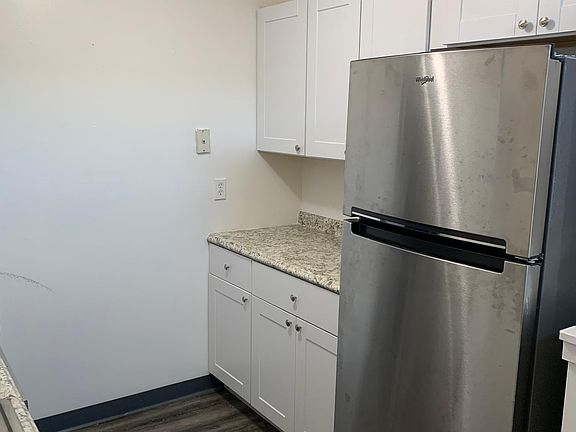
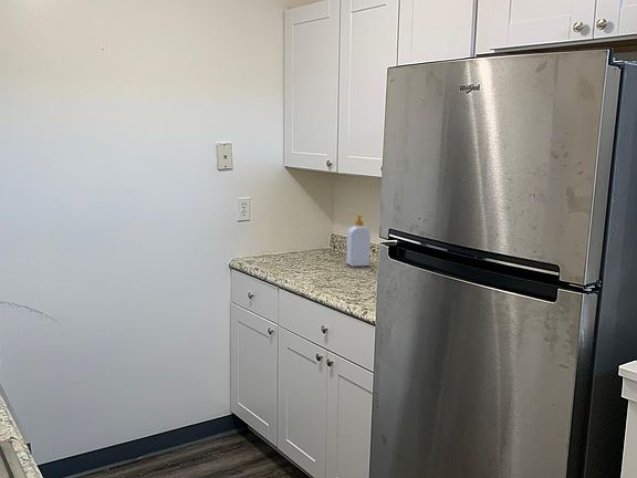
+ soap bottle (358, 239)
